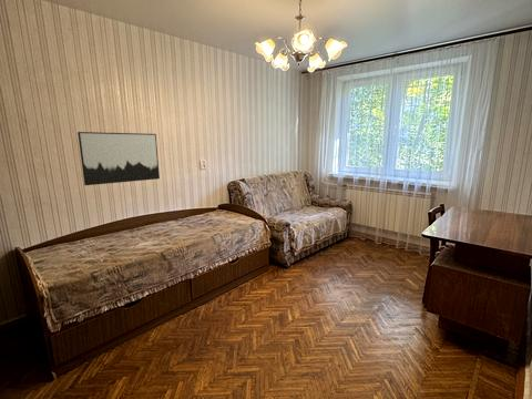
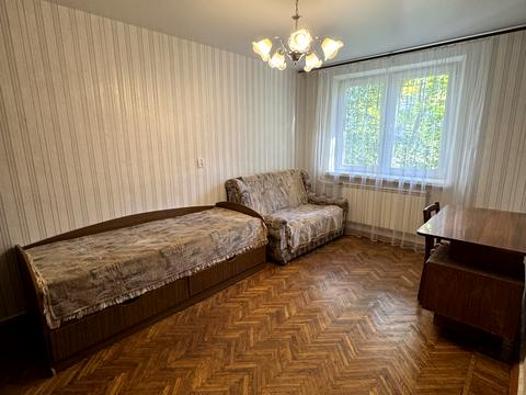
- wall art (122, 157)
